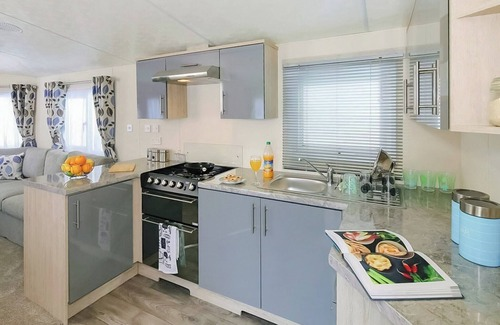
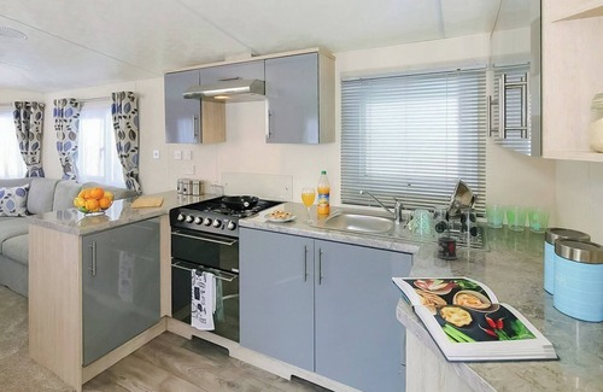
+ mug (451, 245)
